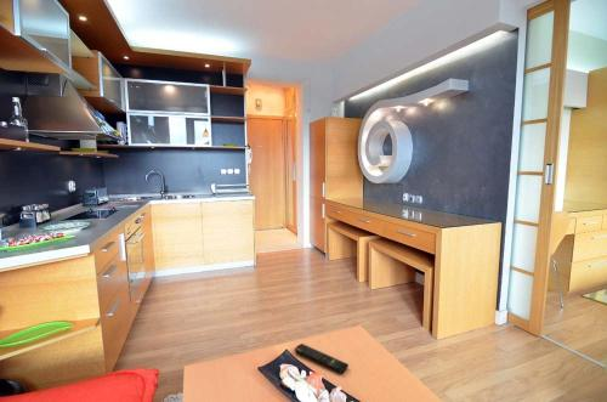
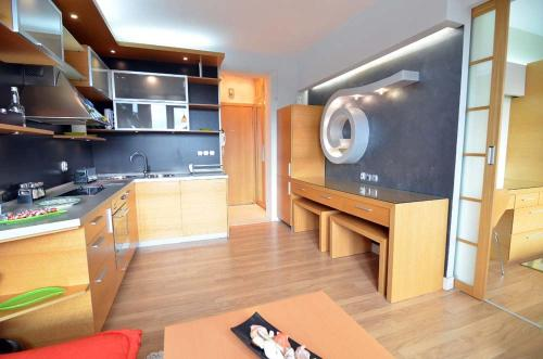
- remote control (319, 357)
